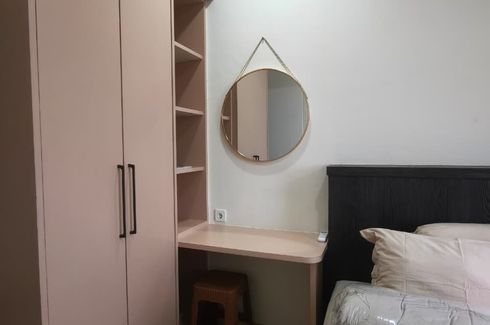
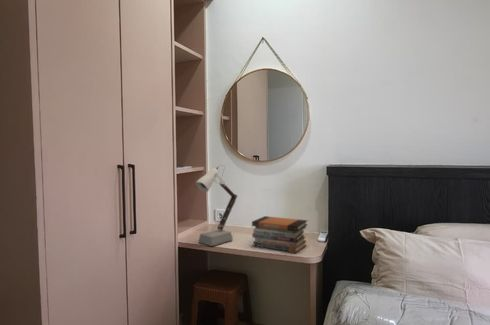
+ desk lamp (208, 190)
+ book stack (279, 233)
